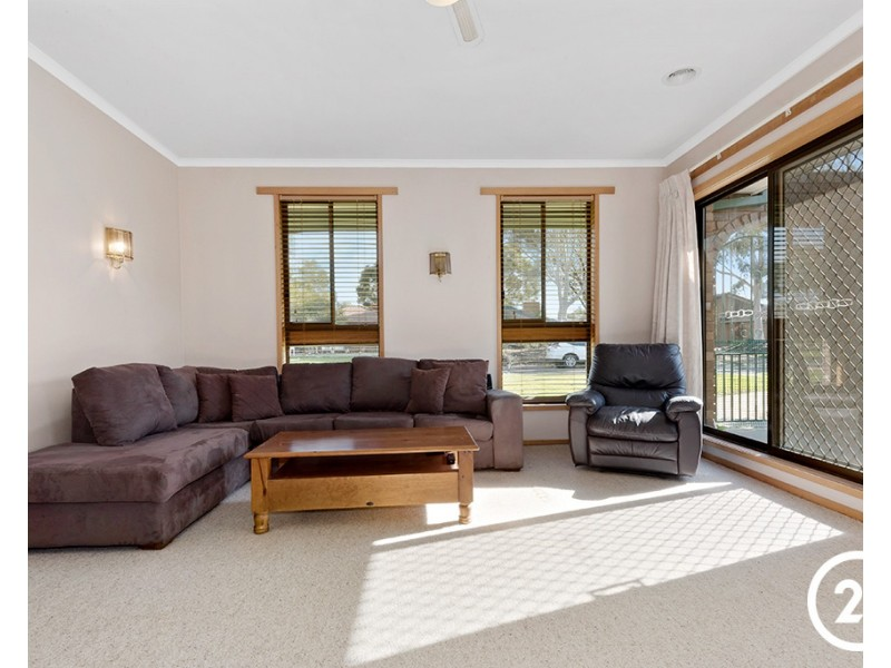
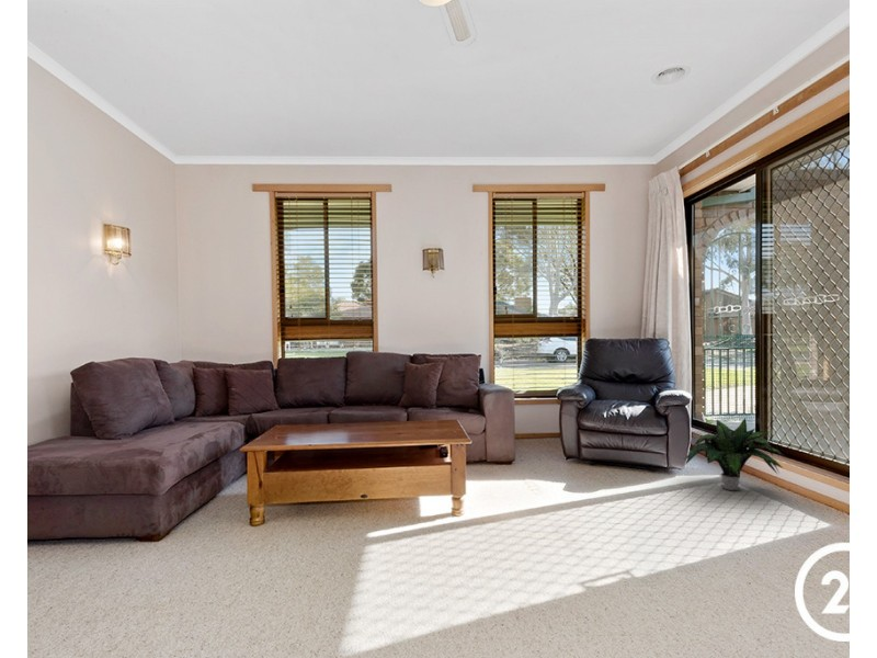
+ potted plant (731, 453)
